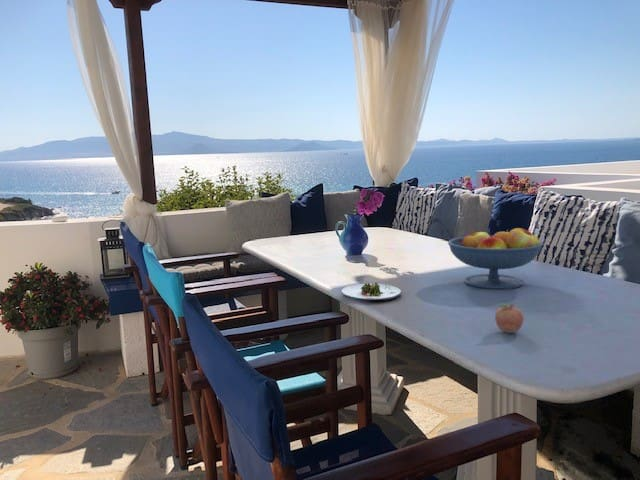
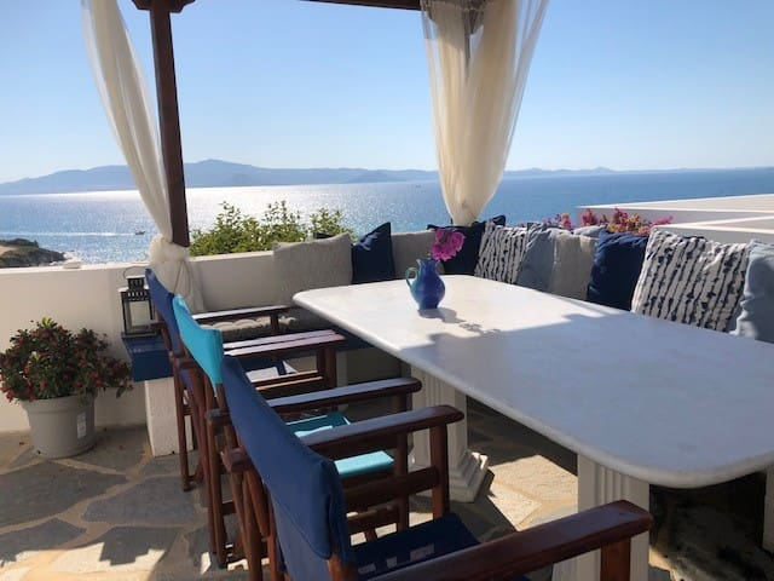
- fruit bowl (493, 255)
- salad plate (371, 288)
- fruit (508, 317)
